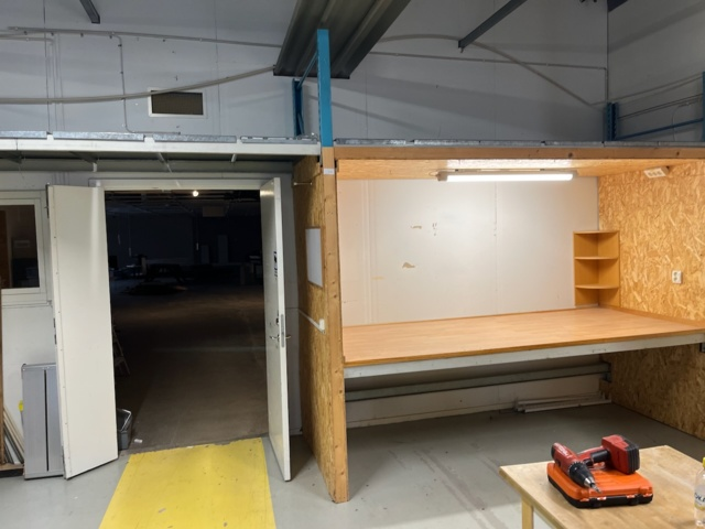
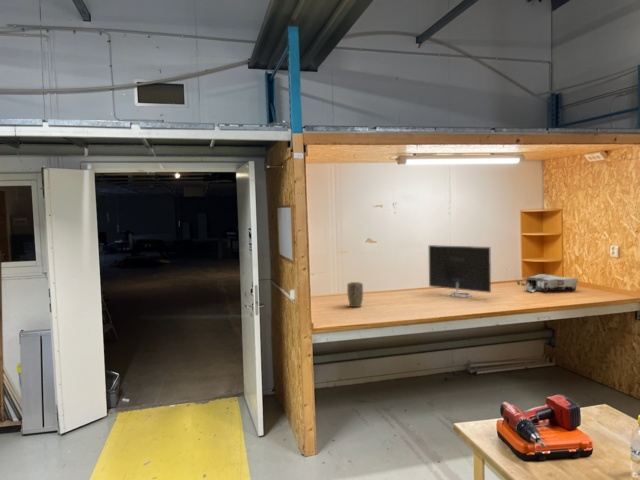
+ monitor (460, 270)
+ plant pot (355, 294)
+ toolbox (541, 282)
